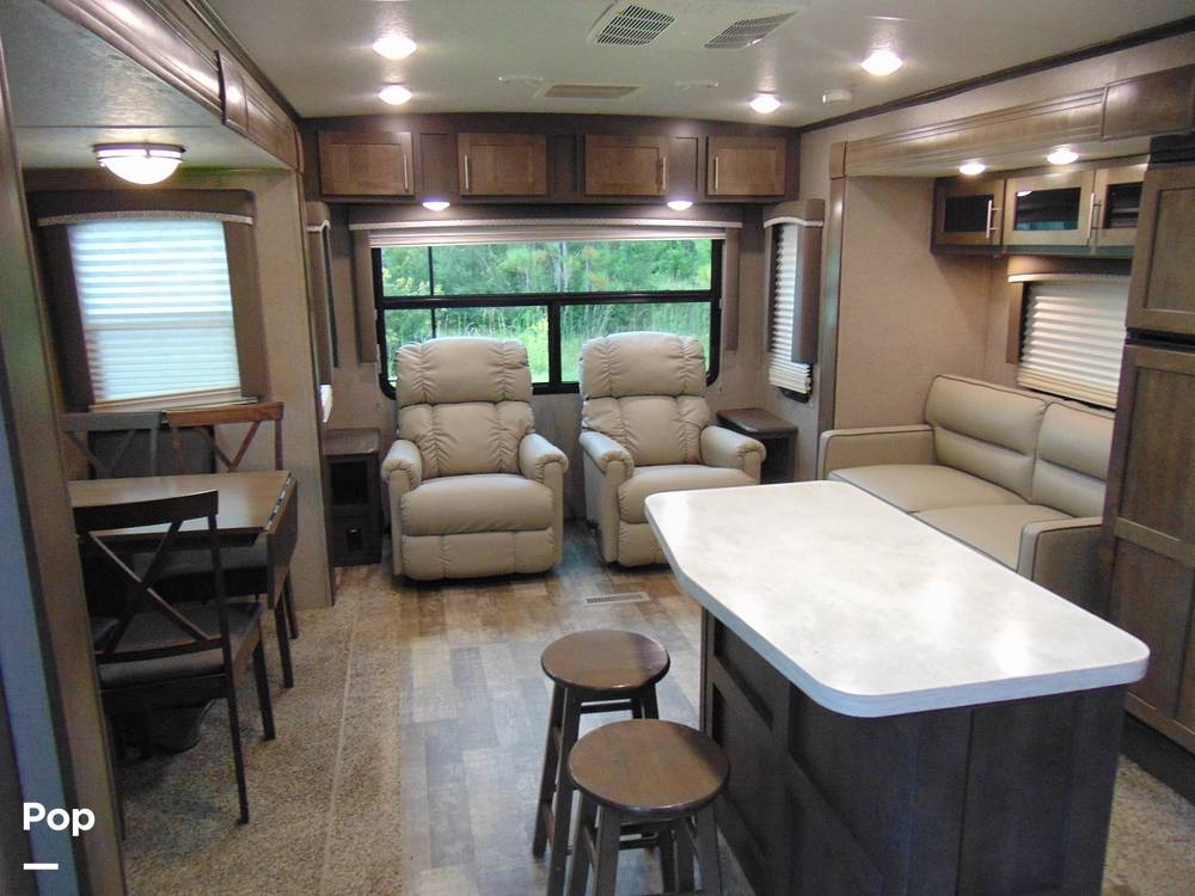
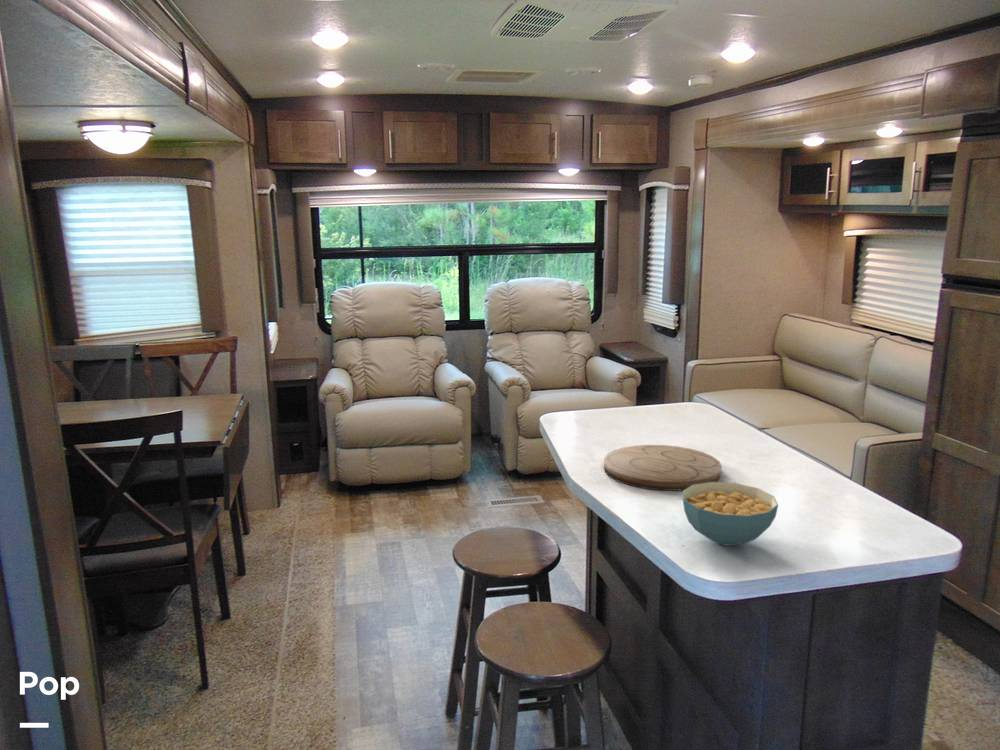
+ cutting board (661, 466)
+ cereal bowl (727, 519)
